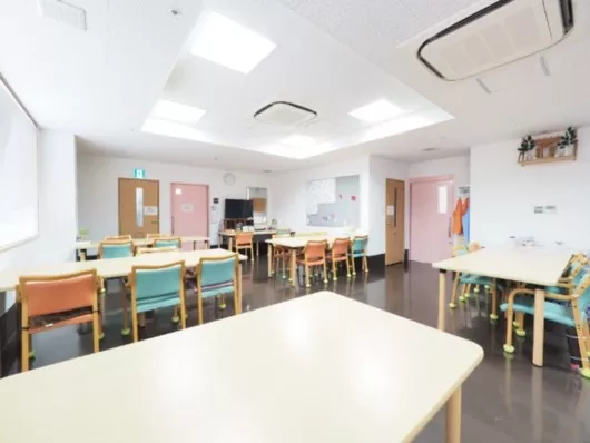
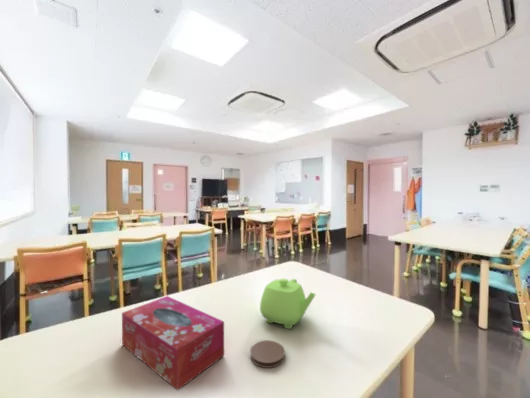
+ teapot (290, 298)
+ coaster (267, 353)
+ tissue box (171, 333)
